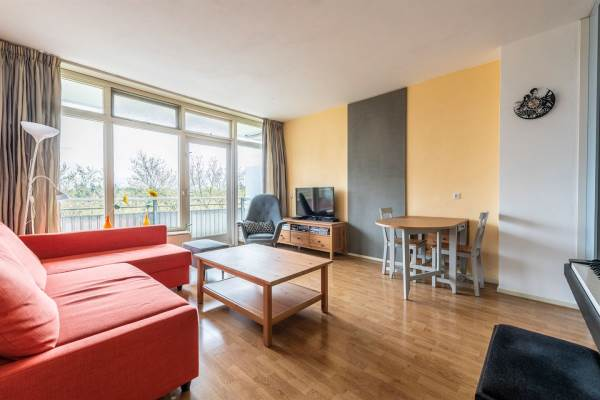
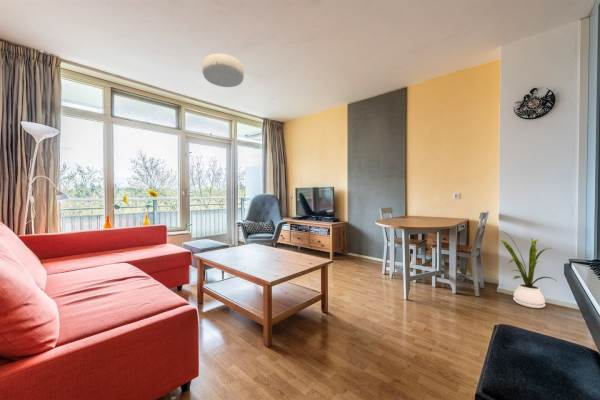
+ house plant (525, 268)
+ ceiling light (223, 71)
